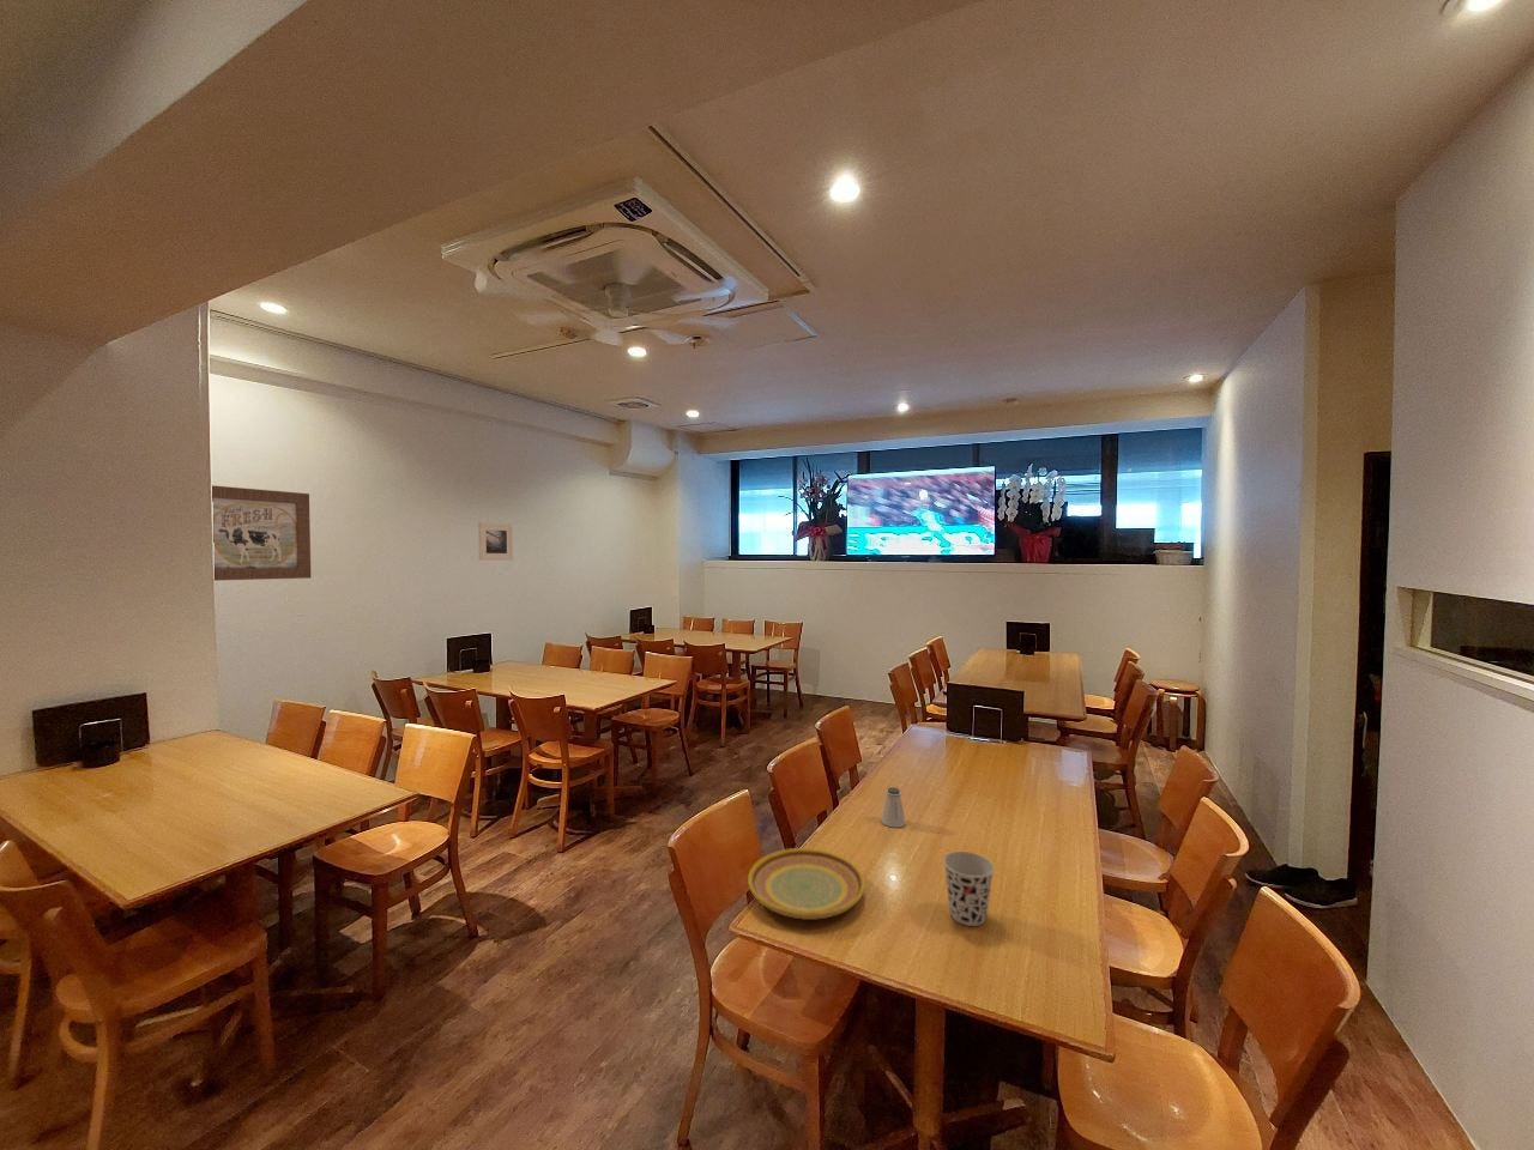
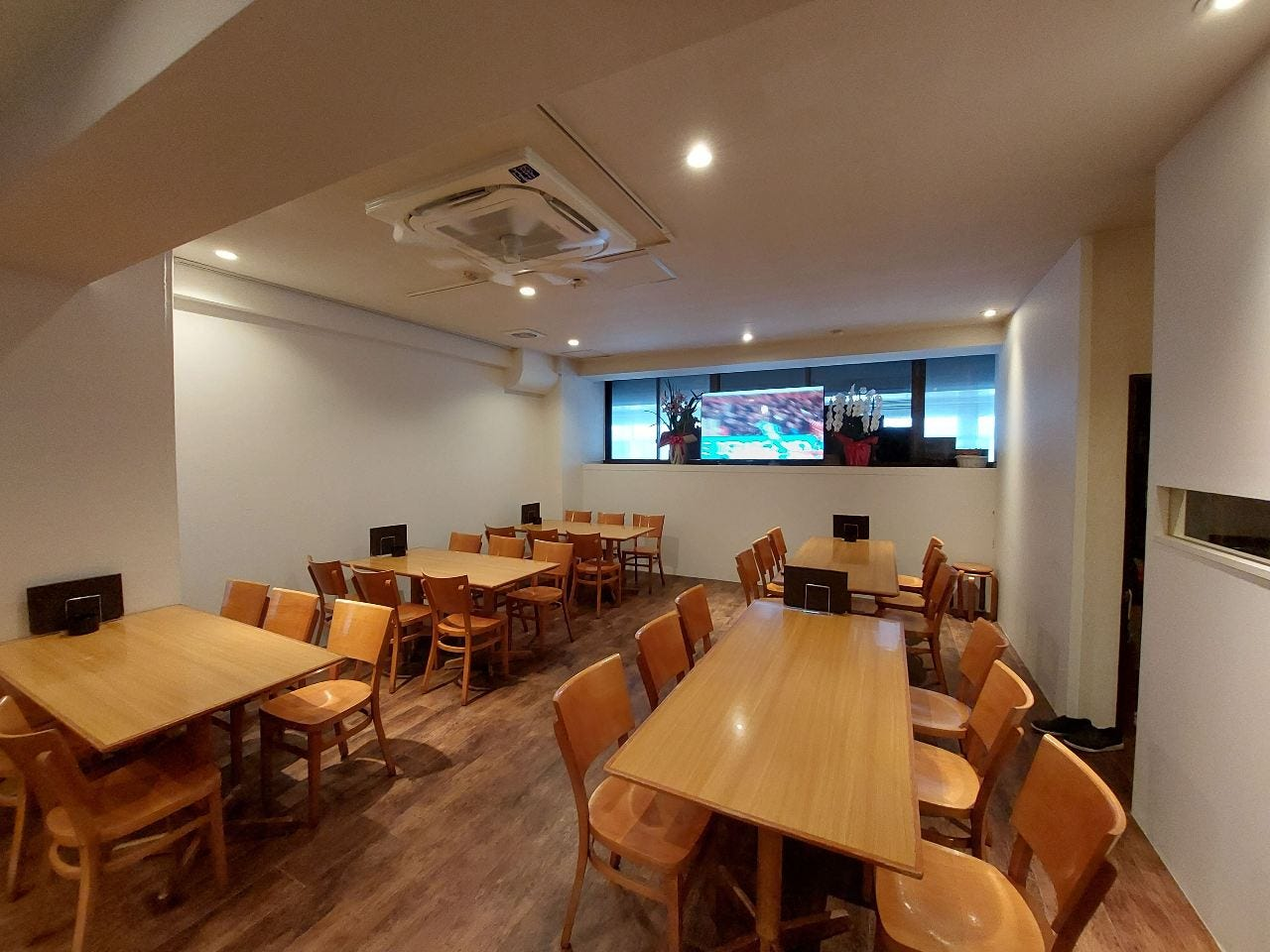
- plate (806, 884)
- wall art (255, 534)
- cup (968, 889)
- saltshaker (893, 805)
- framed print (496, 541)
